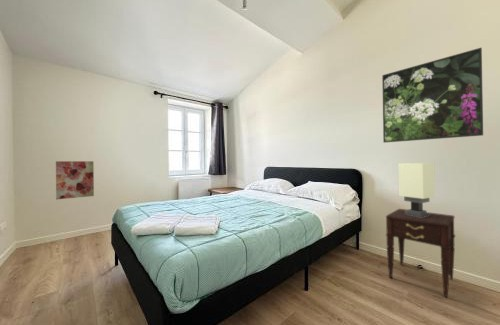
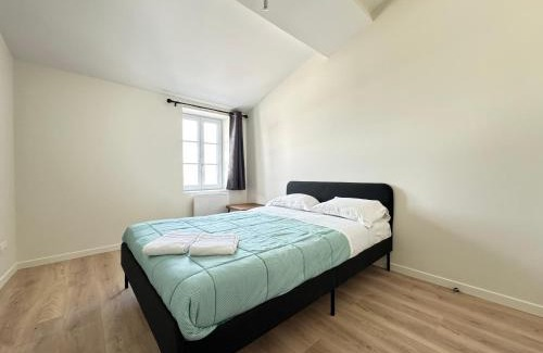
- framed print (426, 101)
- nightstand (421, 242)
- wall art (75, 179)
- table lamp (416, 188)
